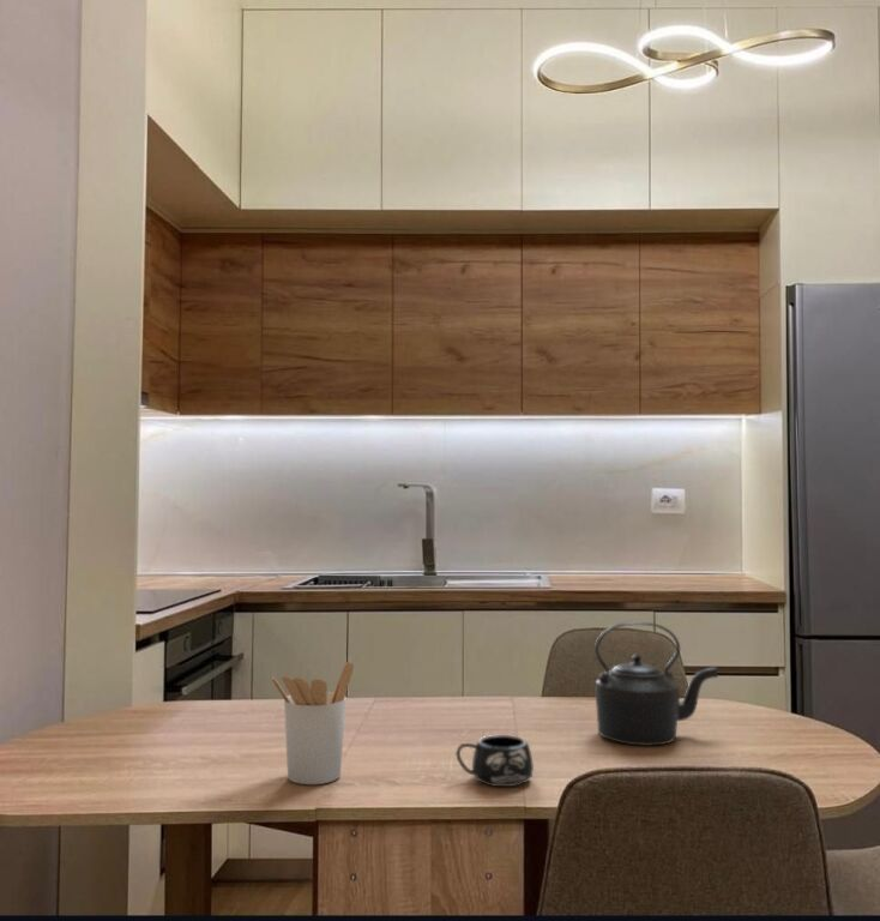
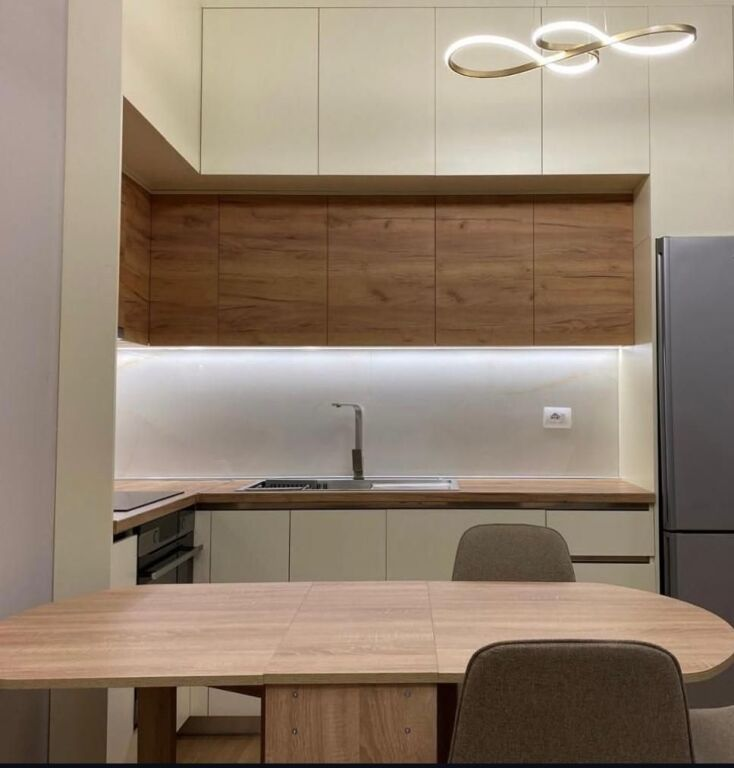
- kettle (656, 678)
- utensil holder (312, 722)
- mug (494, 760)
